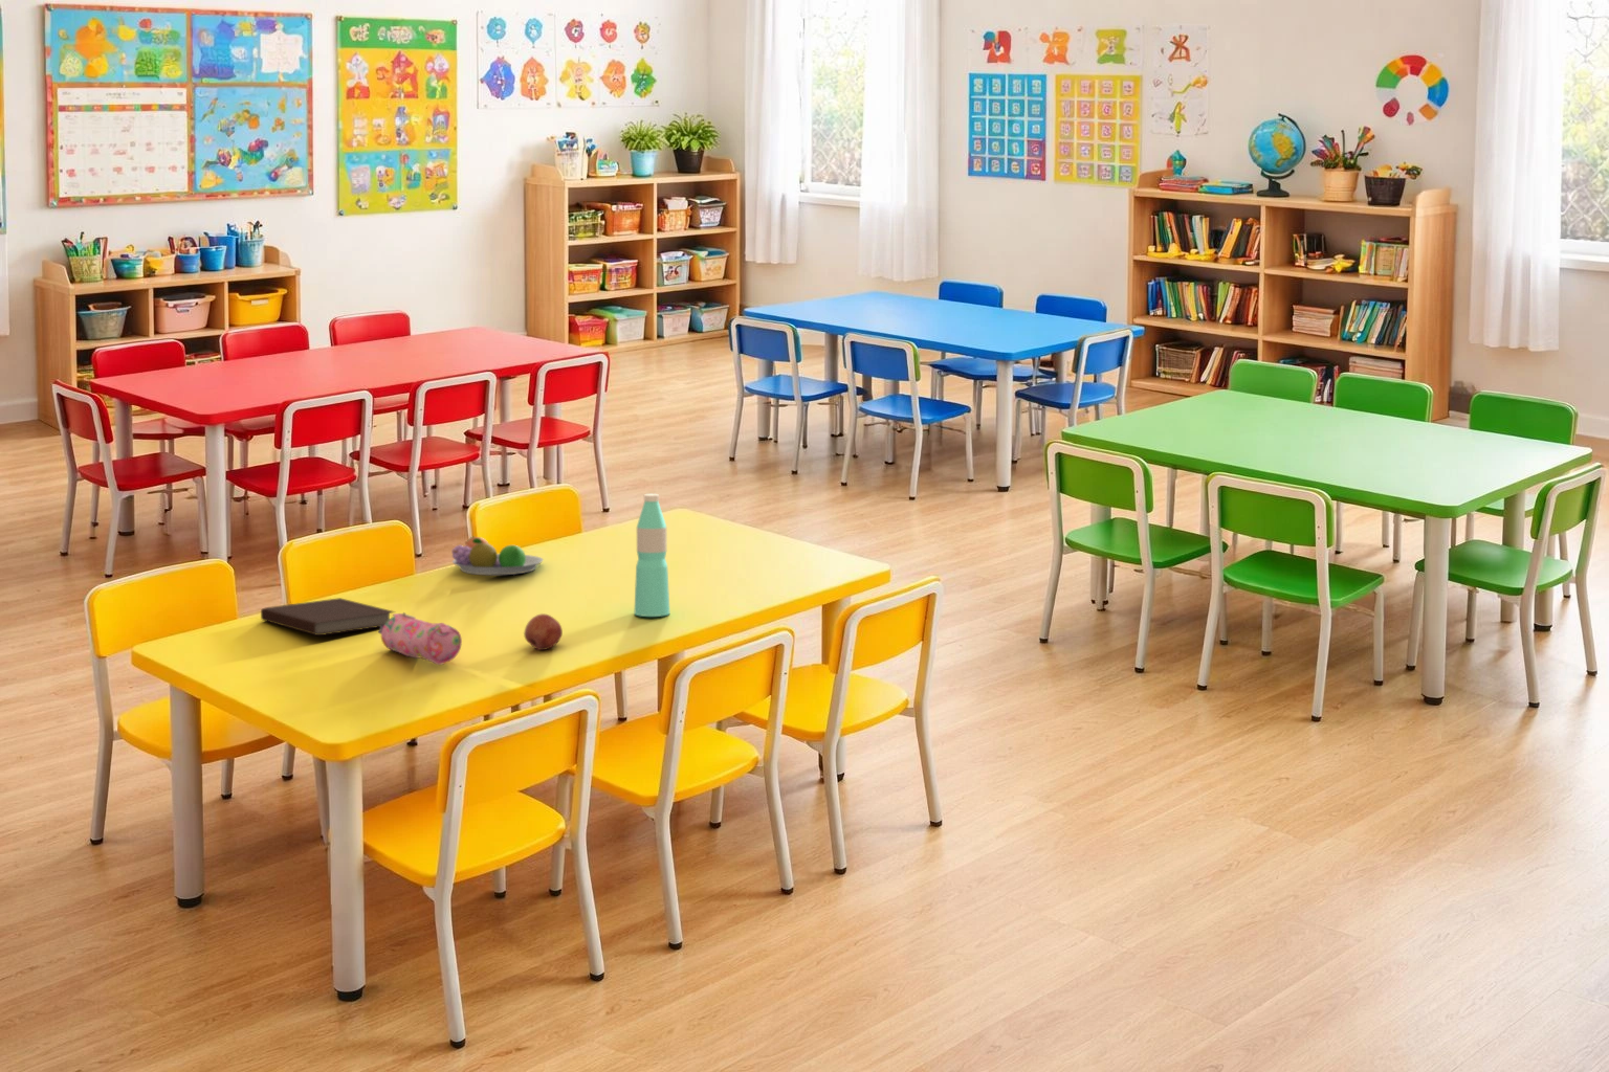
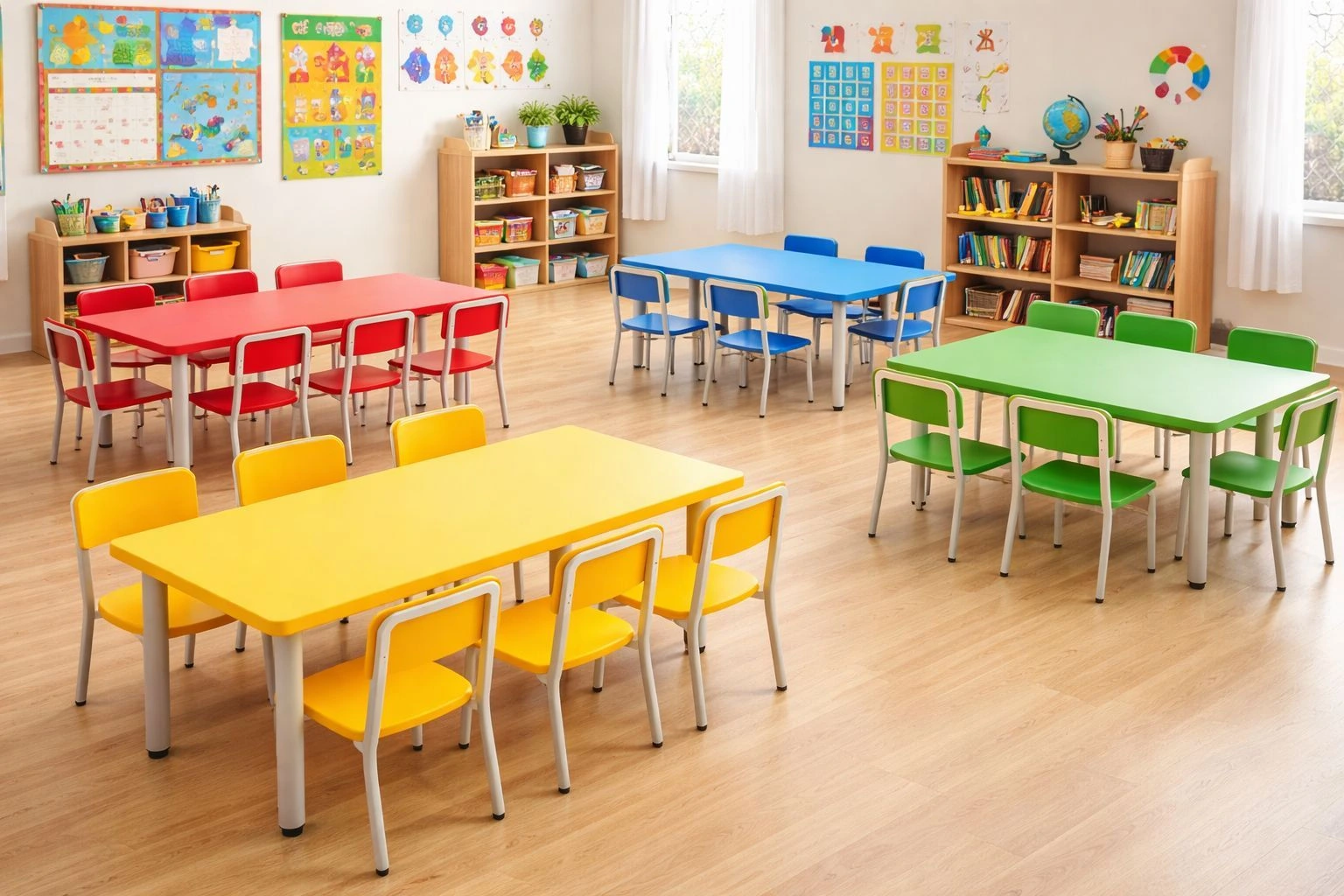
- fruit (542, 632)
- water bottle (651, 554)
- notebook (328, 615)
- pencil case (419, 638)
- fruit bowl (496, 552)
